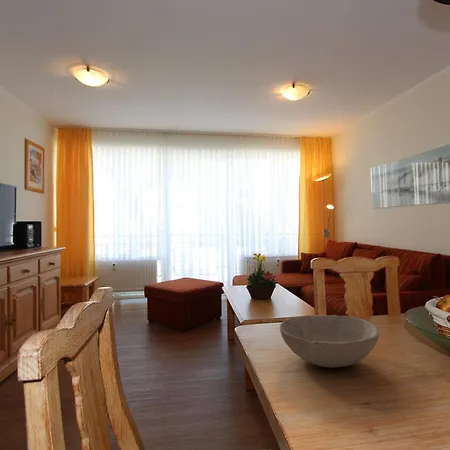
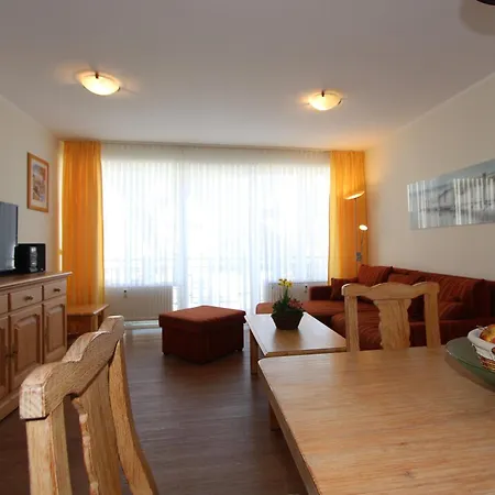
- bowl (327, 343)
